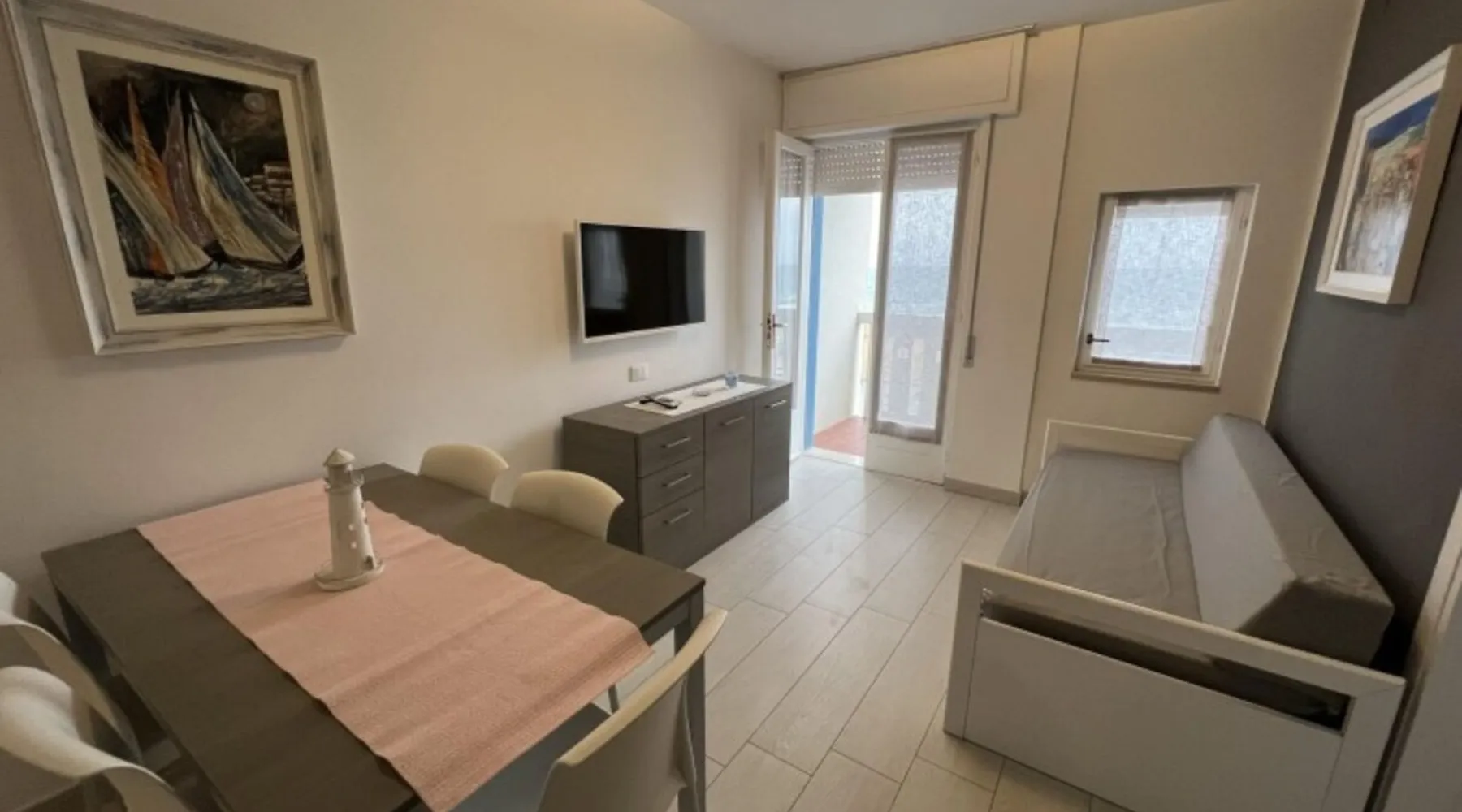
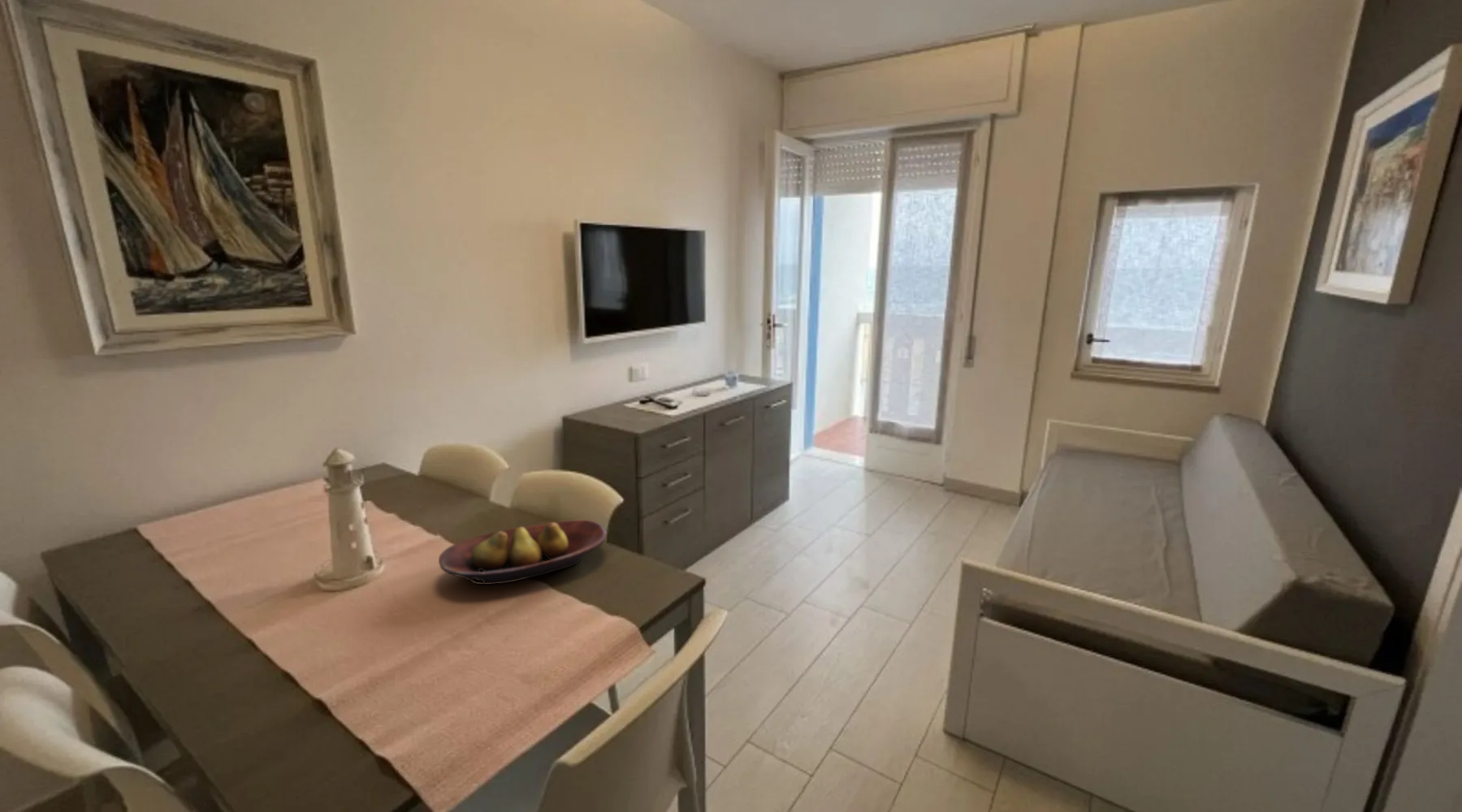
+ fruit bowl (527, 546)
